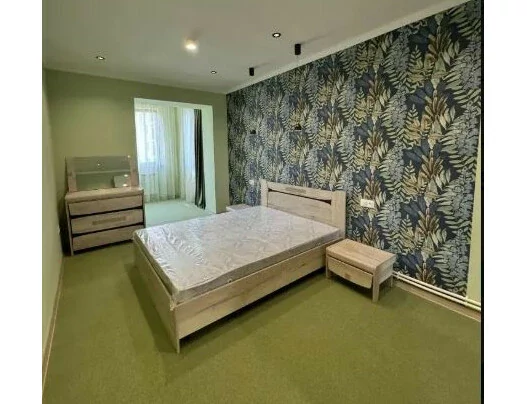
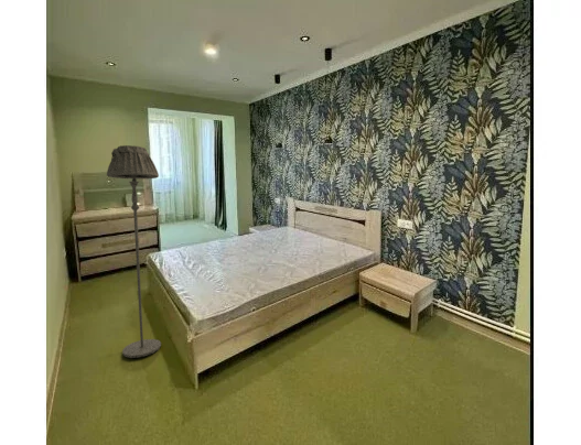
+ floor lamp (137, 250)
